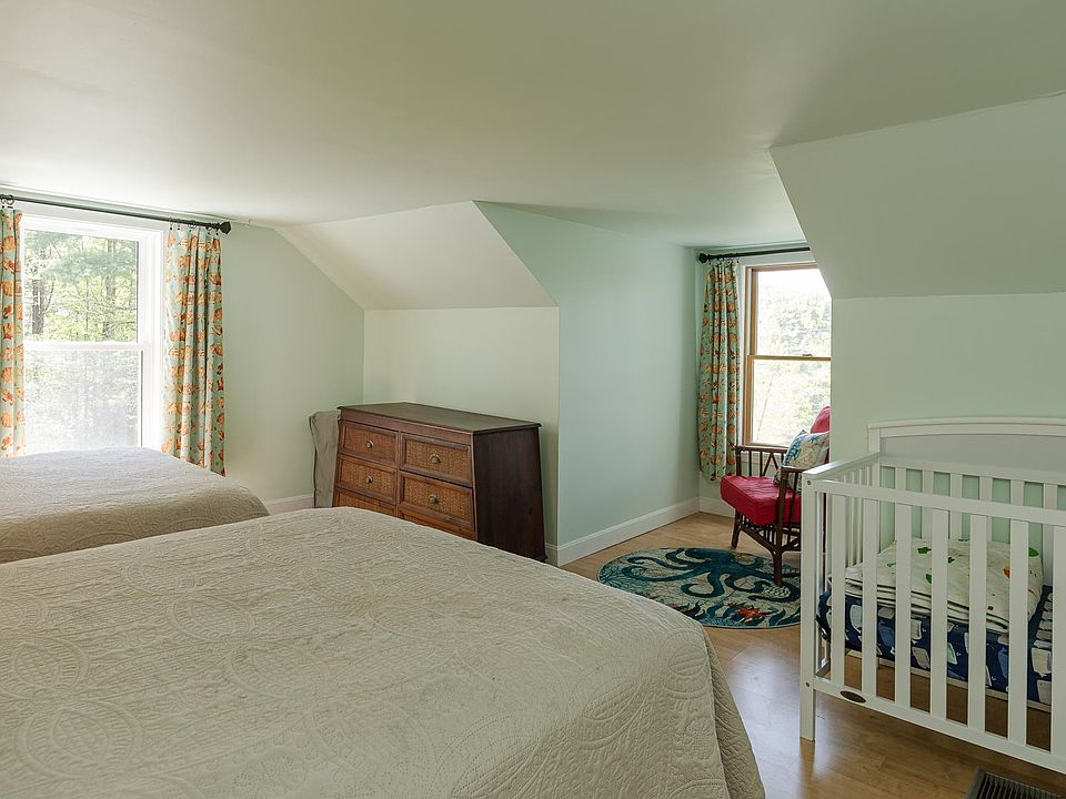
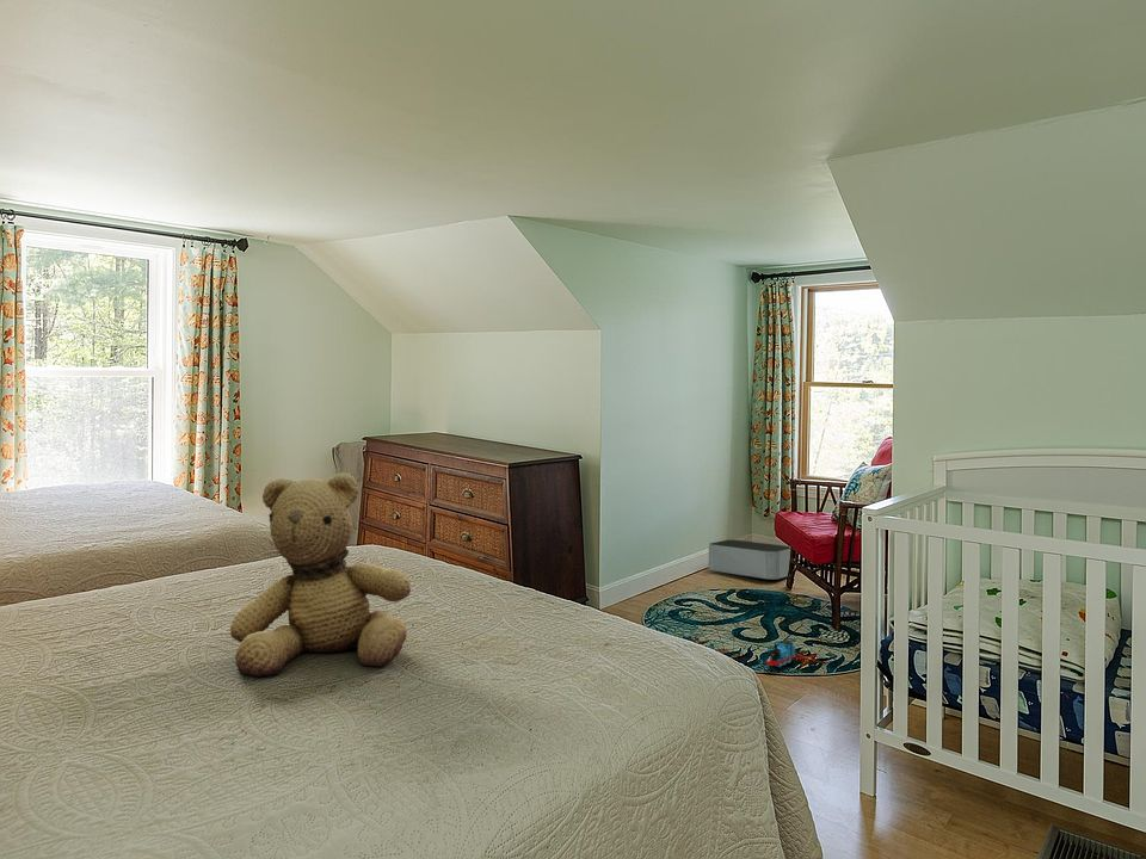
+ toy train (780, 653)
+ teddy bear (322, 563)
+ storage bin (751, 558)
